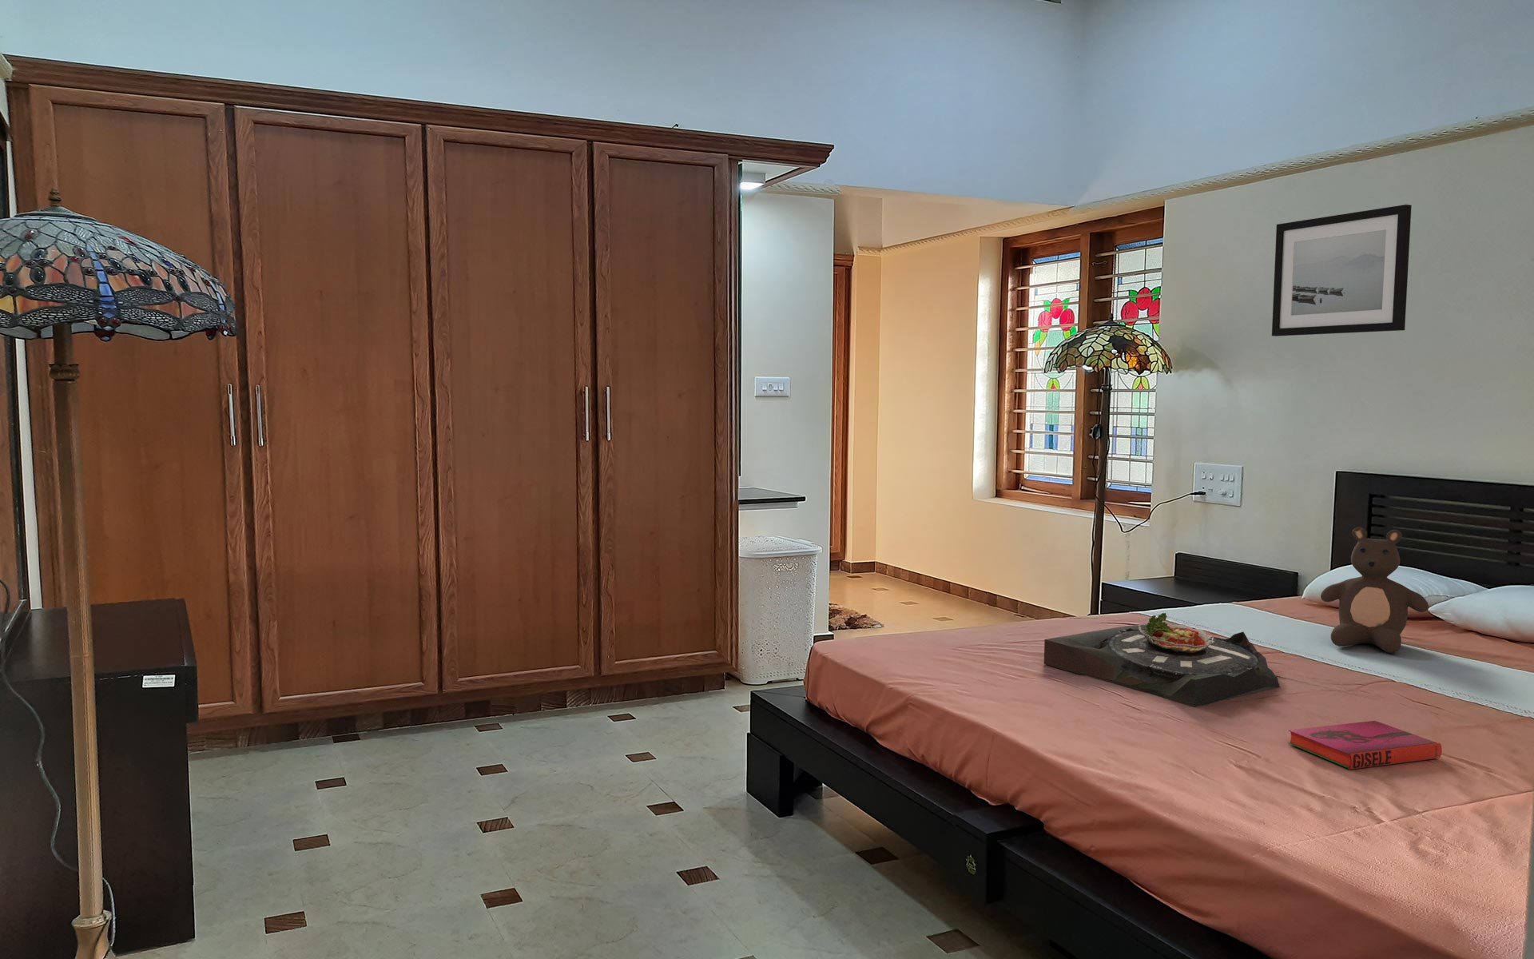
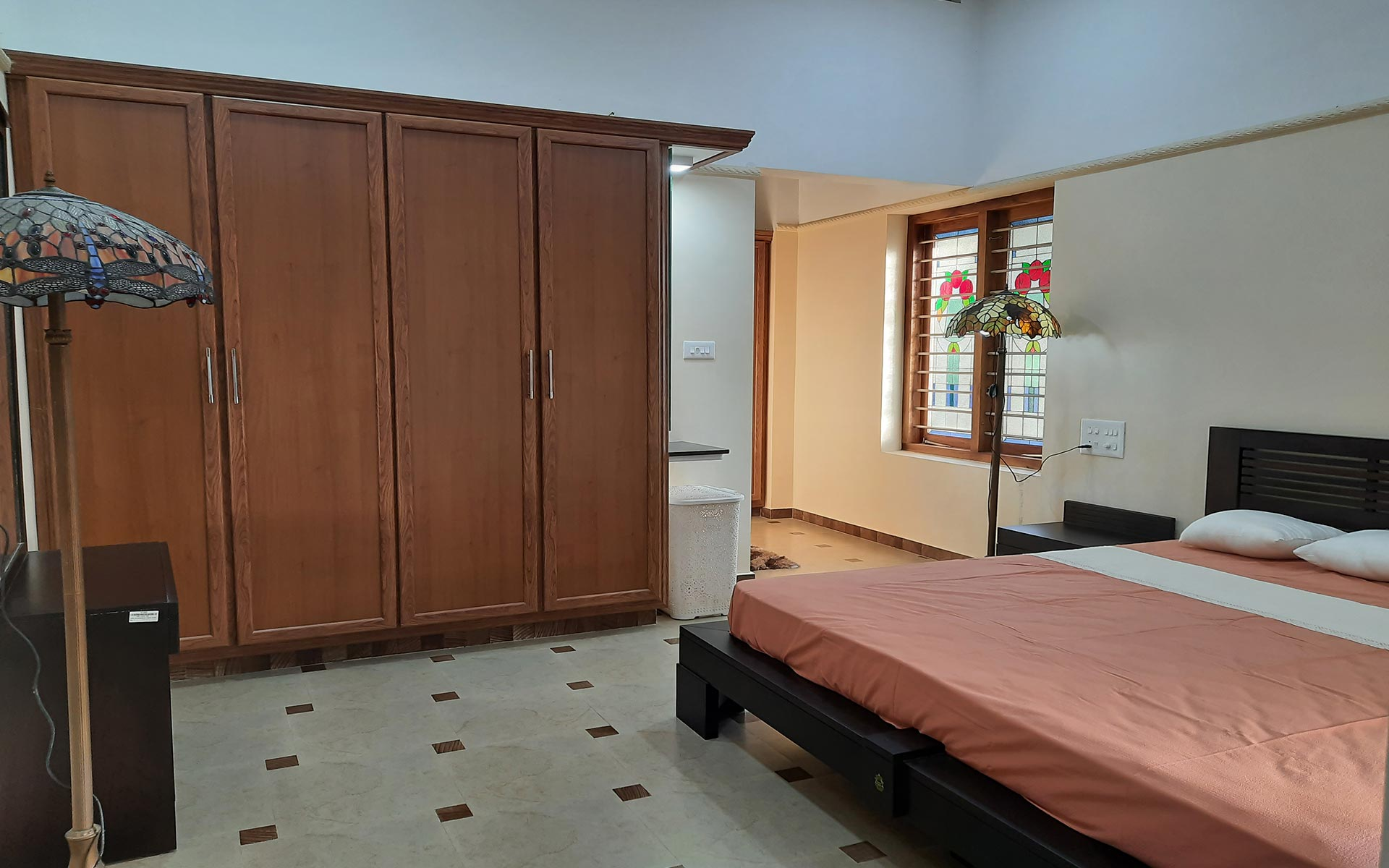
- wall art (1336, 274)
- serving tray (1172, 643)
- teddy bear (1372, 588)
- hardback book (1363, 744)
